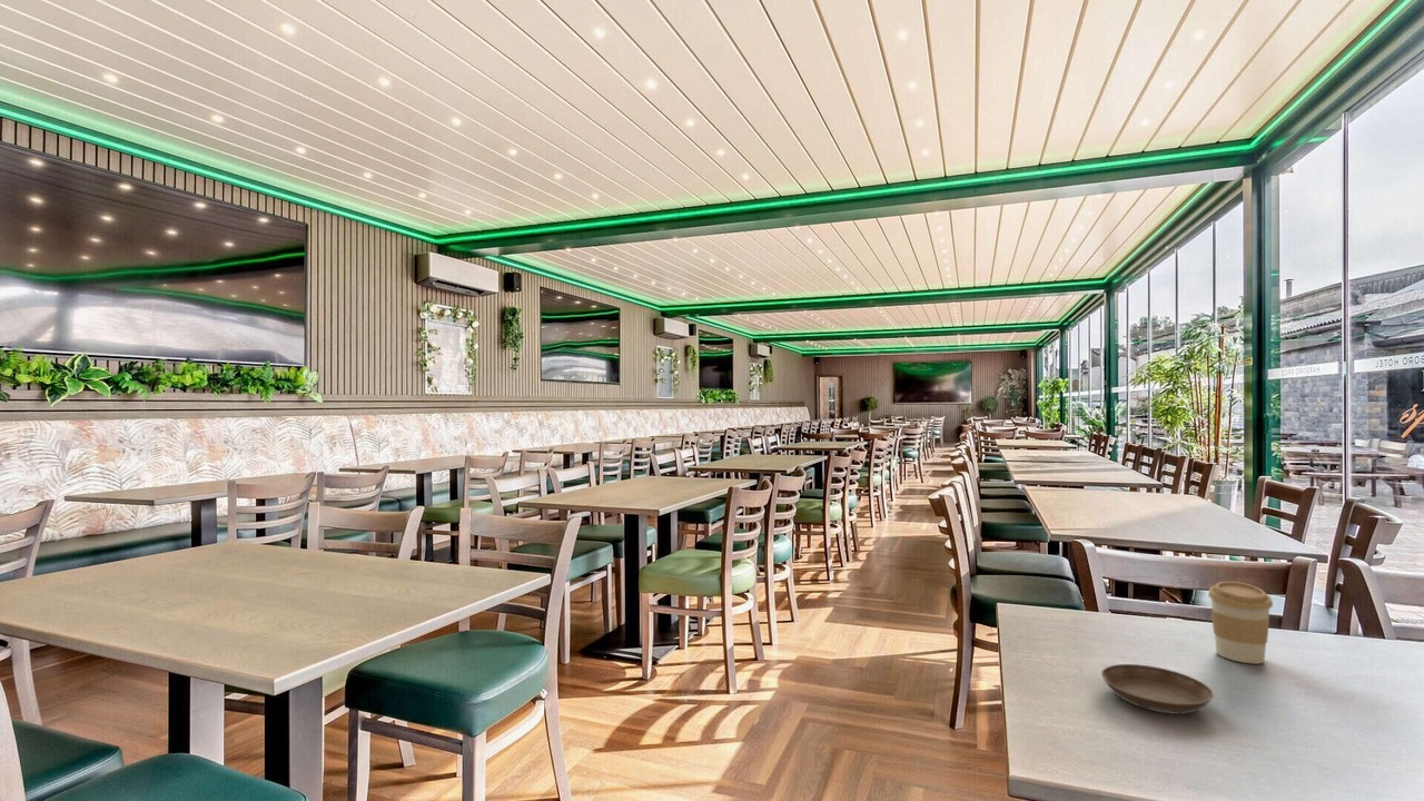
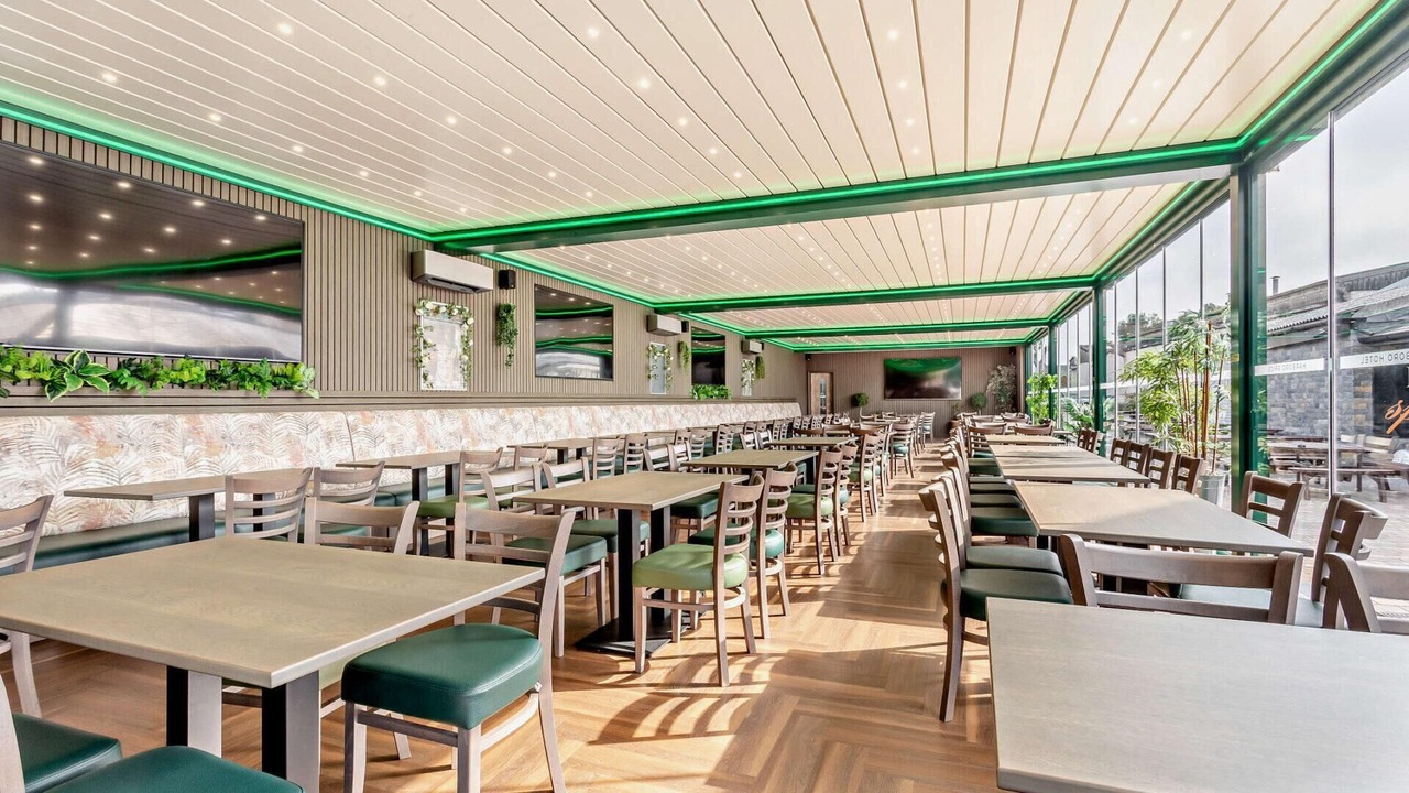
- saucer (1155, 690)
- coffee cup (1239, 621)
